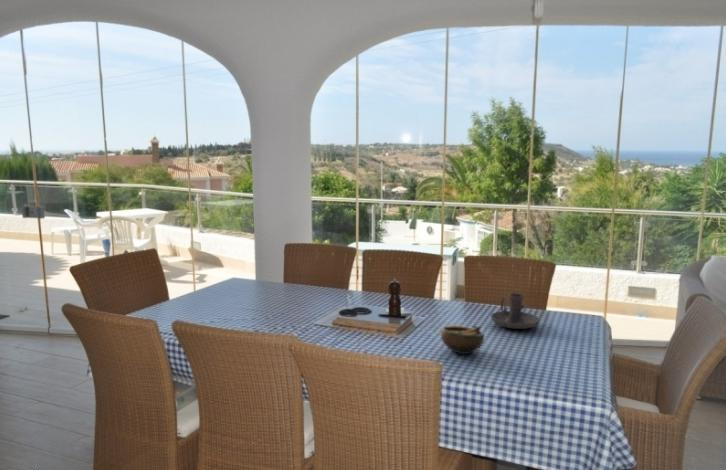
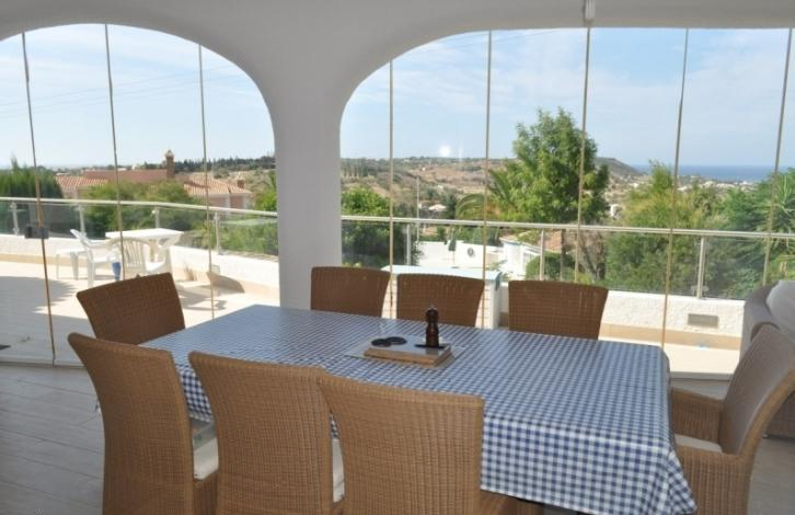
- bowl (461, 337)
- candle holder (513, 308)
